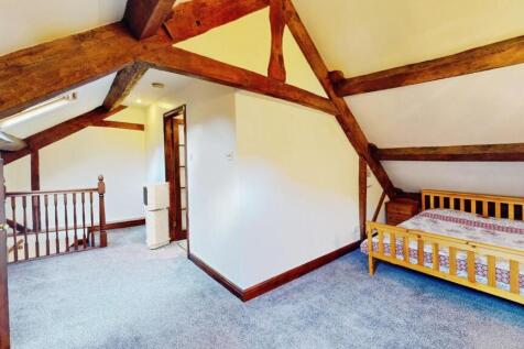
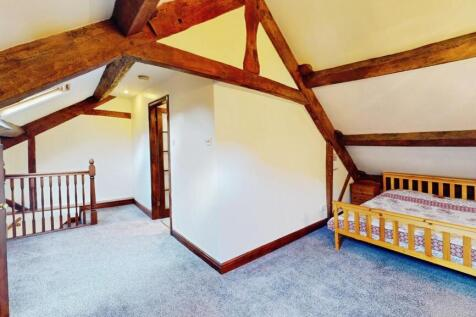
- air purifier (157, 214)
